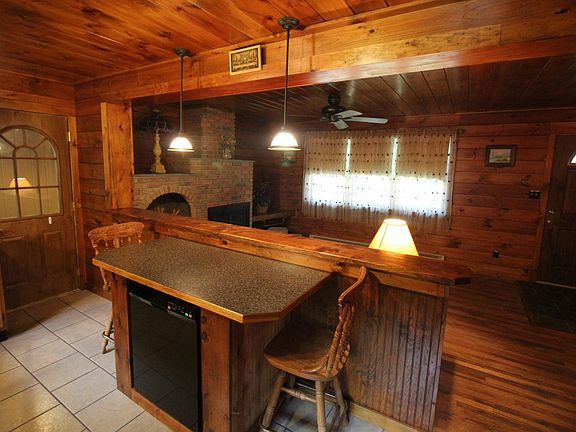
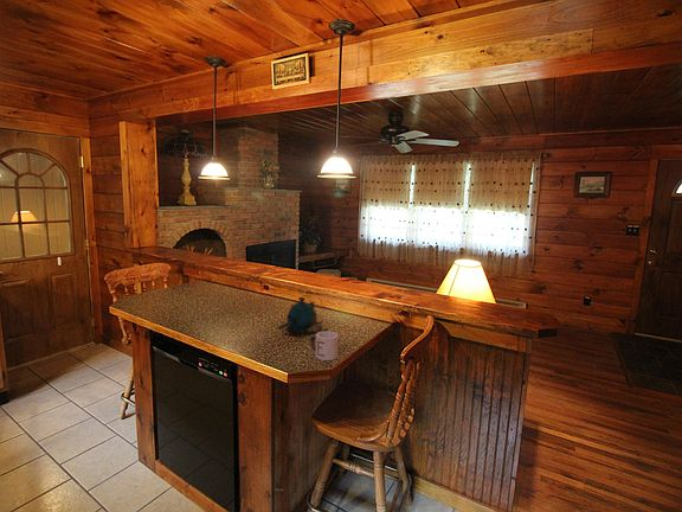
+ mug (322, 344)
+ teapot (303, 312)
